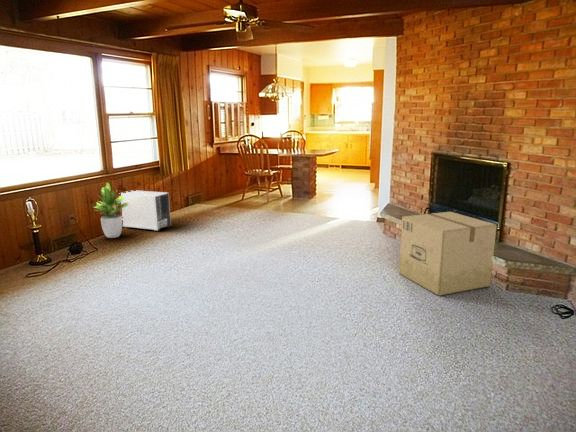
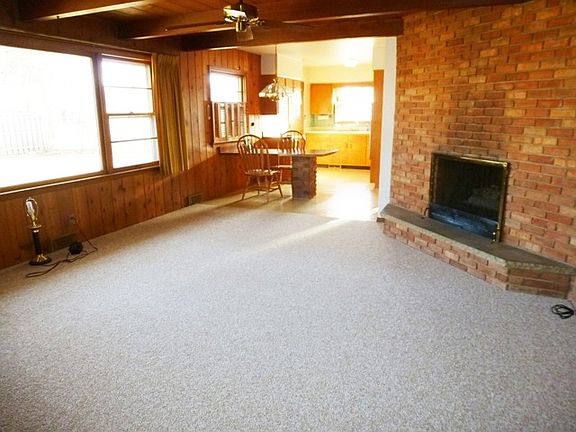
- air purifier (145, 210)
- cardboard box (445, 250)
- potted plant (110, 210)
